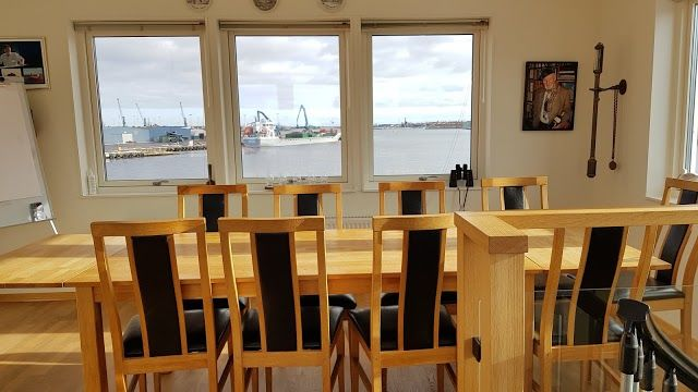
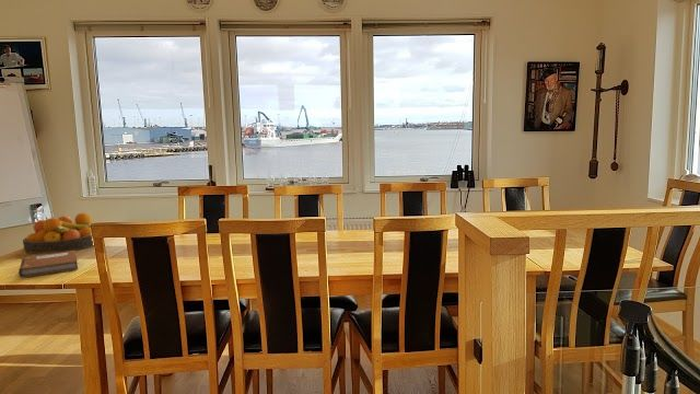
+ notebook (49, 263)
+ fruit bowl (63, 230)
